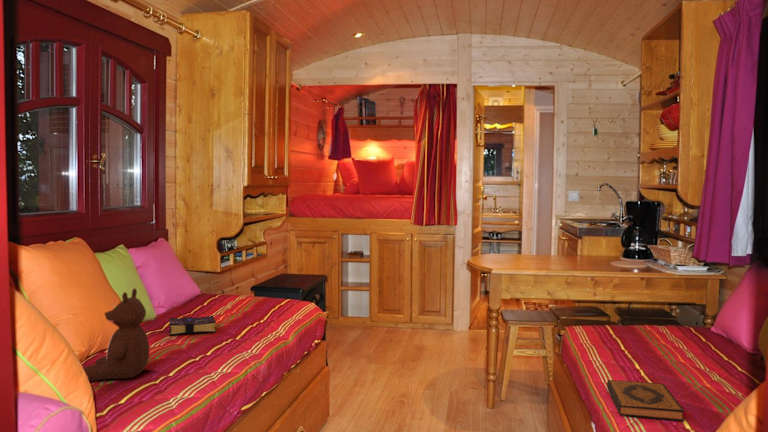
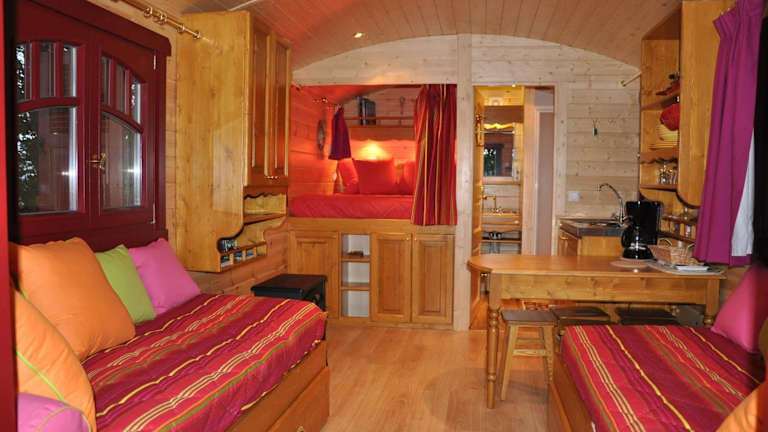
- hardback book (642, 398)
- stuffed animal (116, 333)
- book (192, 324)
